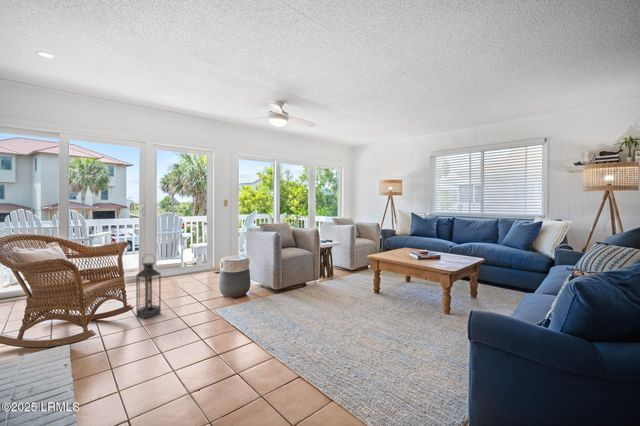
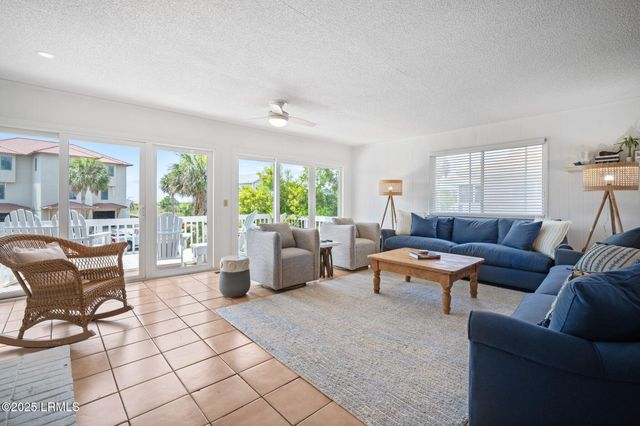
- lantern (148, 284)
